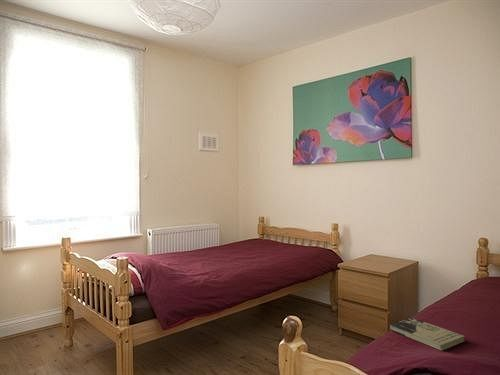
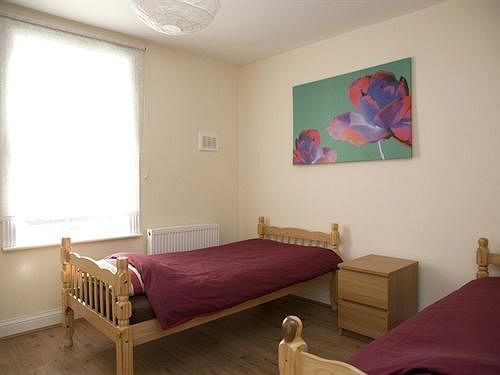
- book (425, 332)
